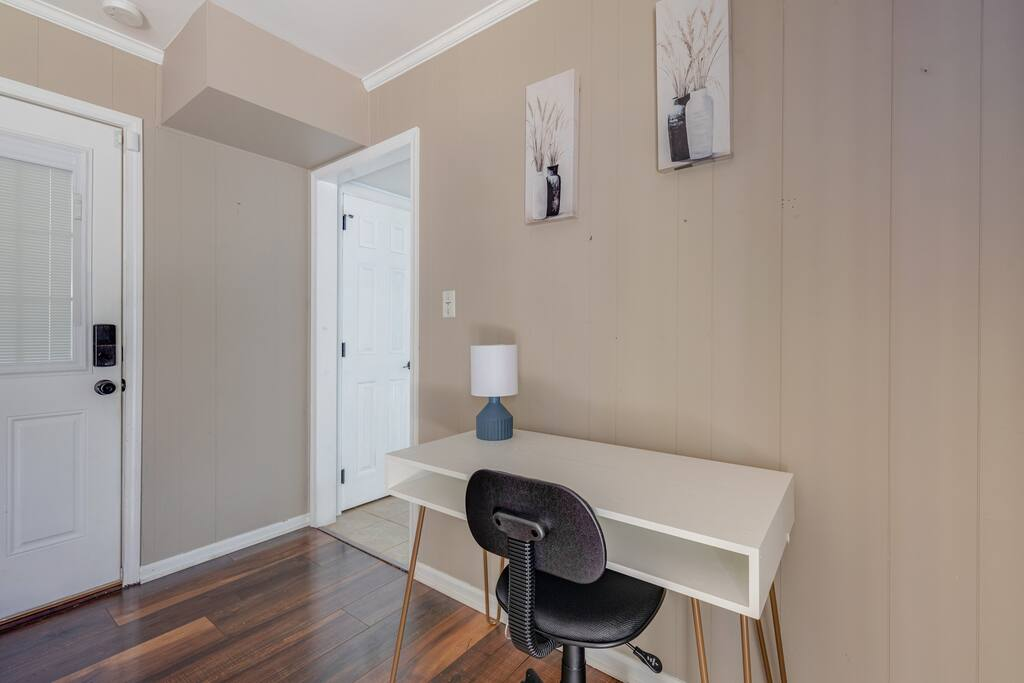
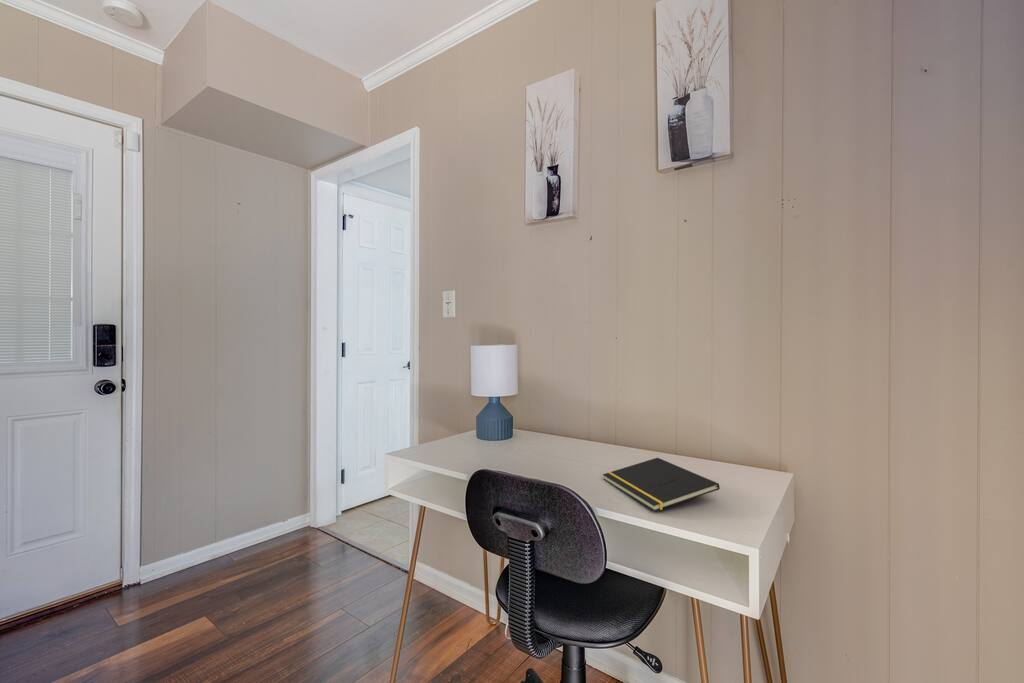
+ notepad (656, 481)
